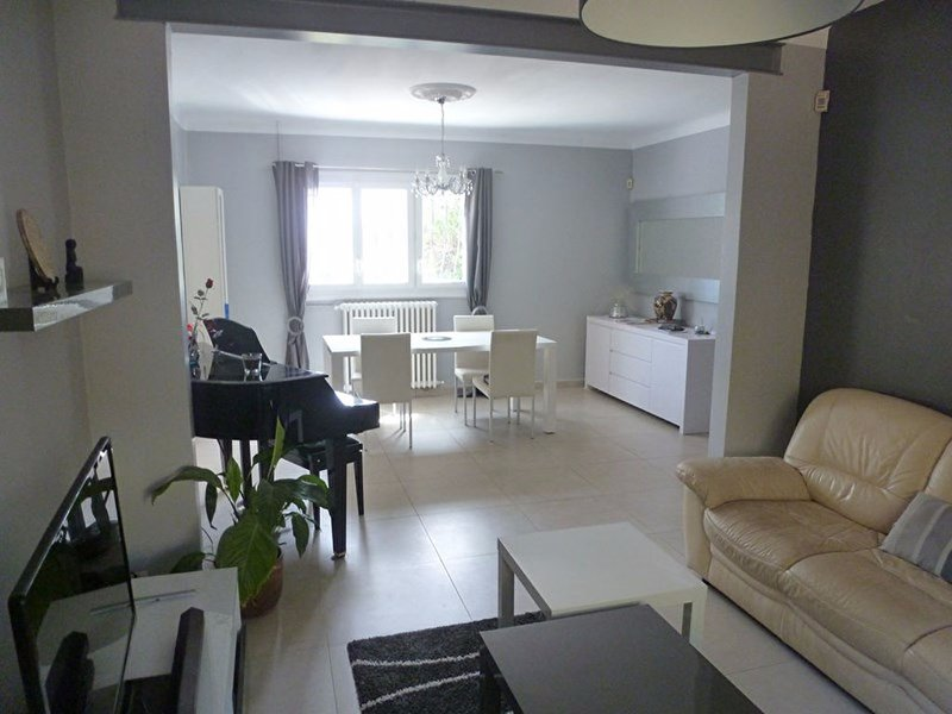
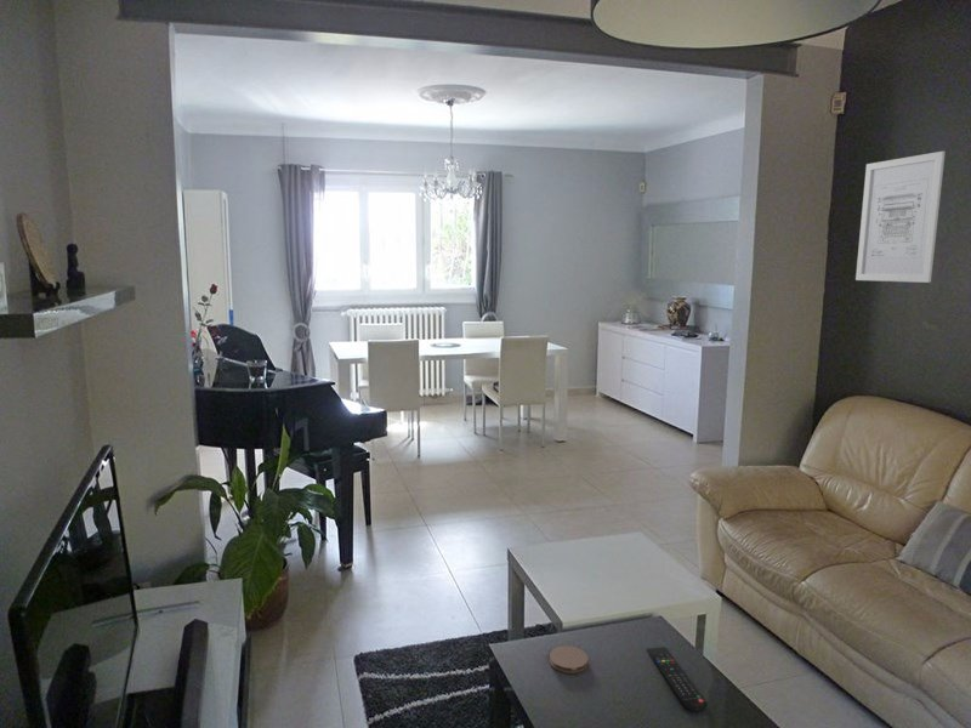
+ wall art (897, 220)
+ coaster (568, 659)
+ remote control (675, 677)
